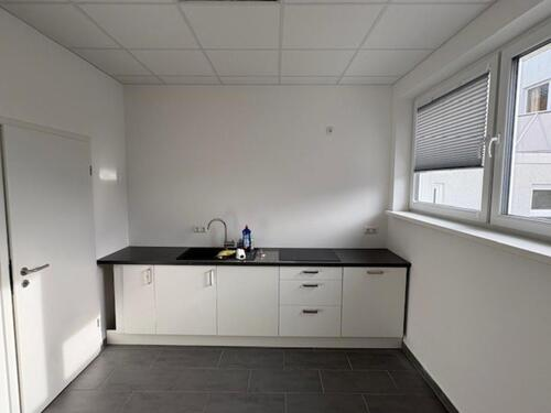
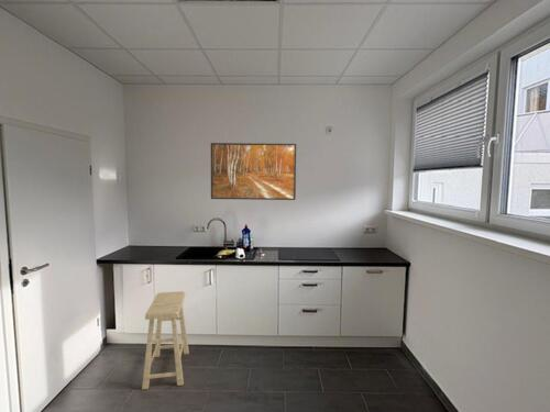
+ stool (167, 338)
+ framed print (253, 171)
